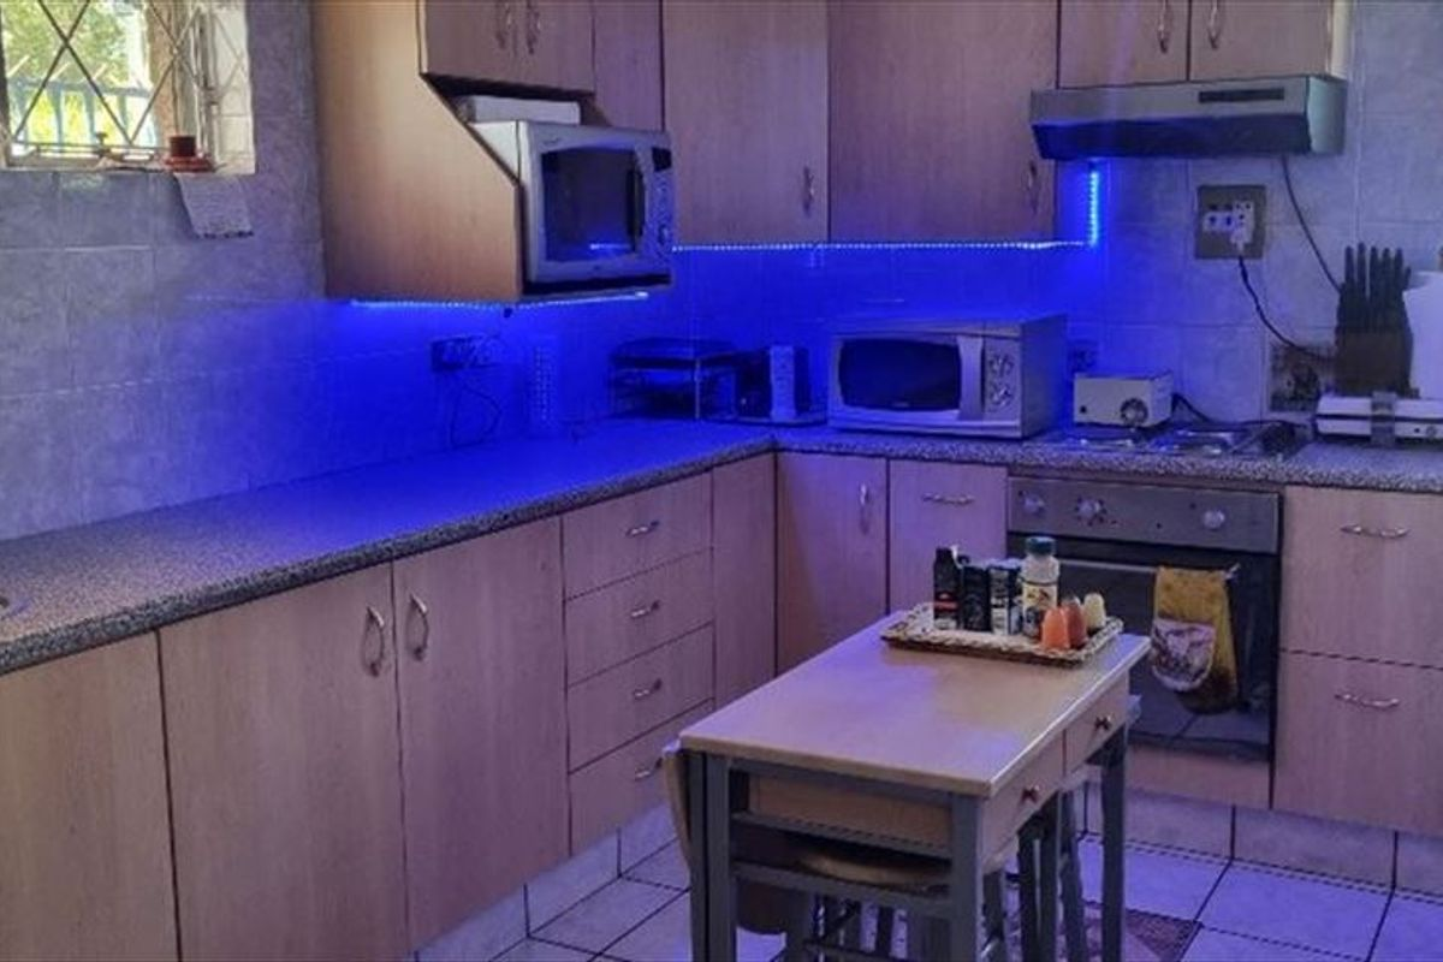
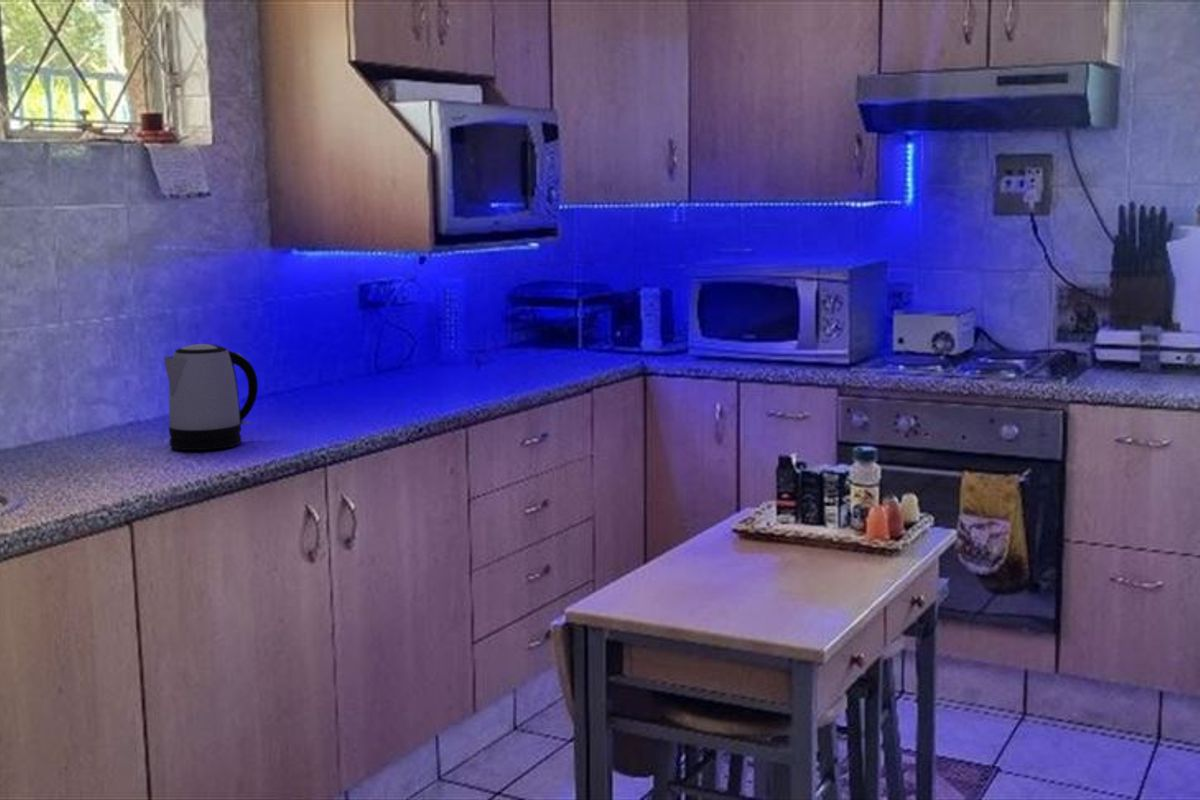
+ kettle (212, 394)
